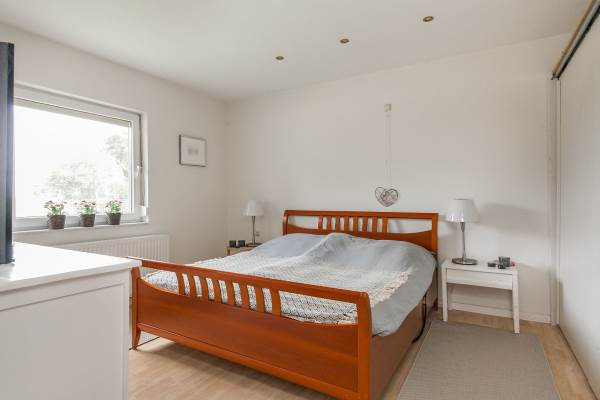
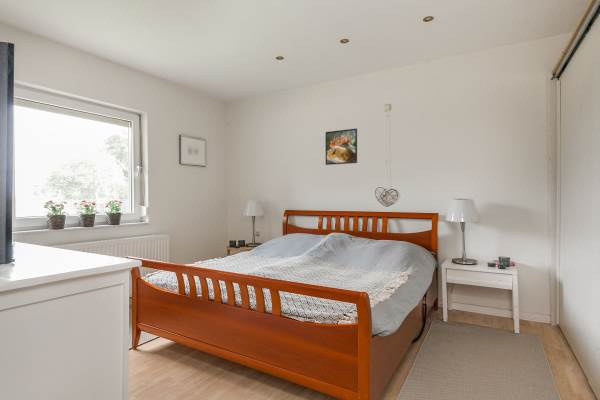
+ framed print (340, 147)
